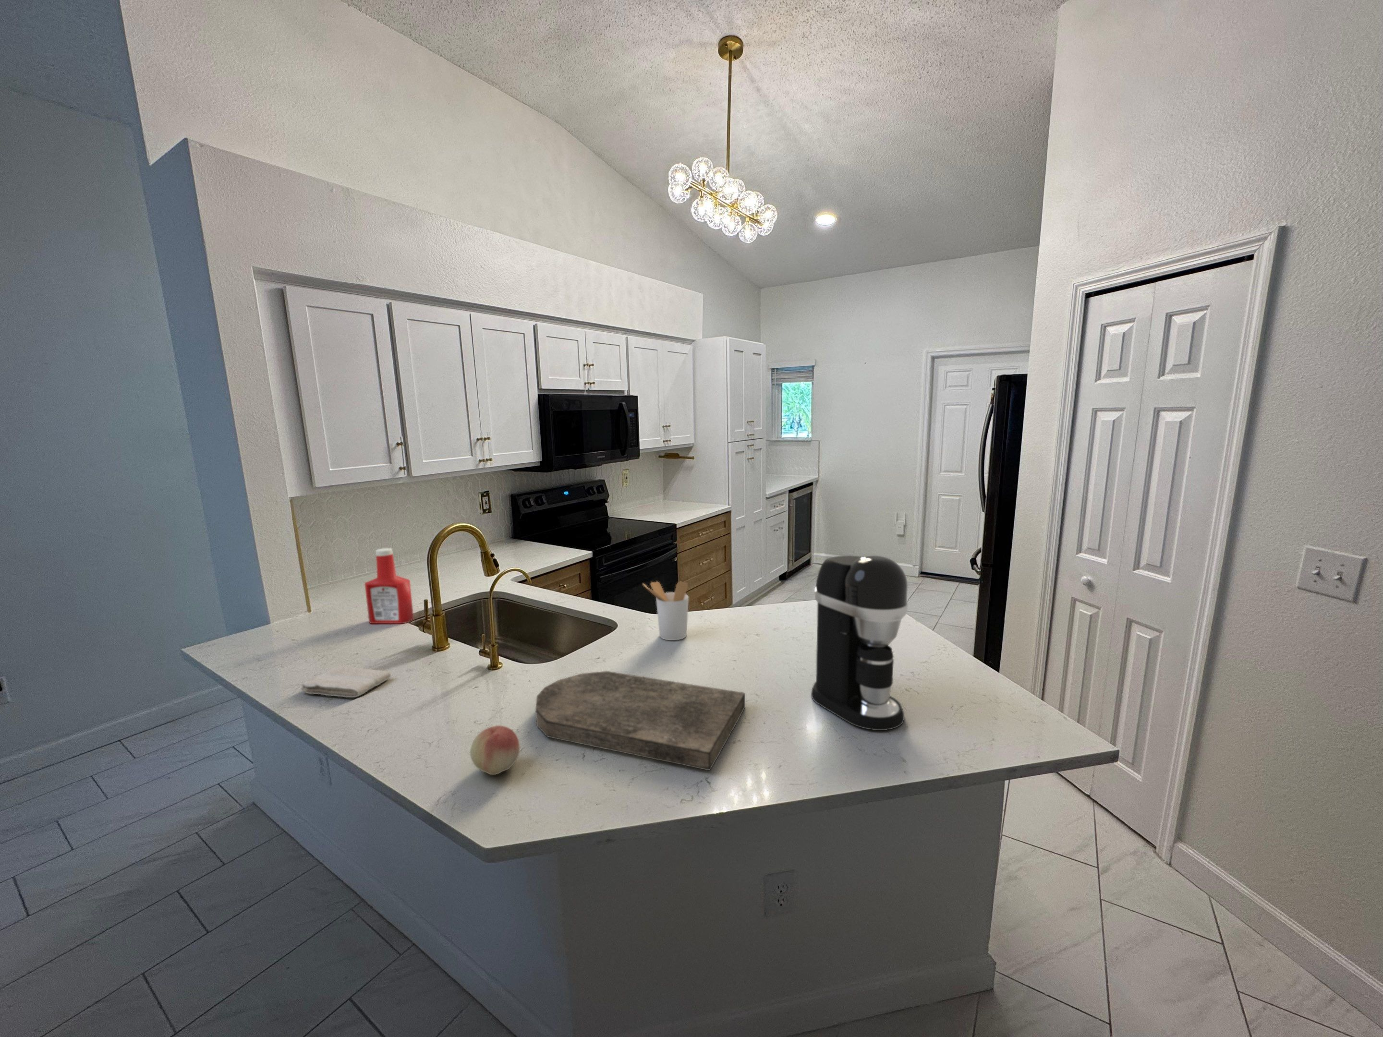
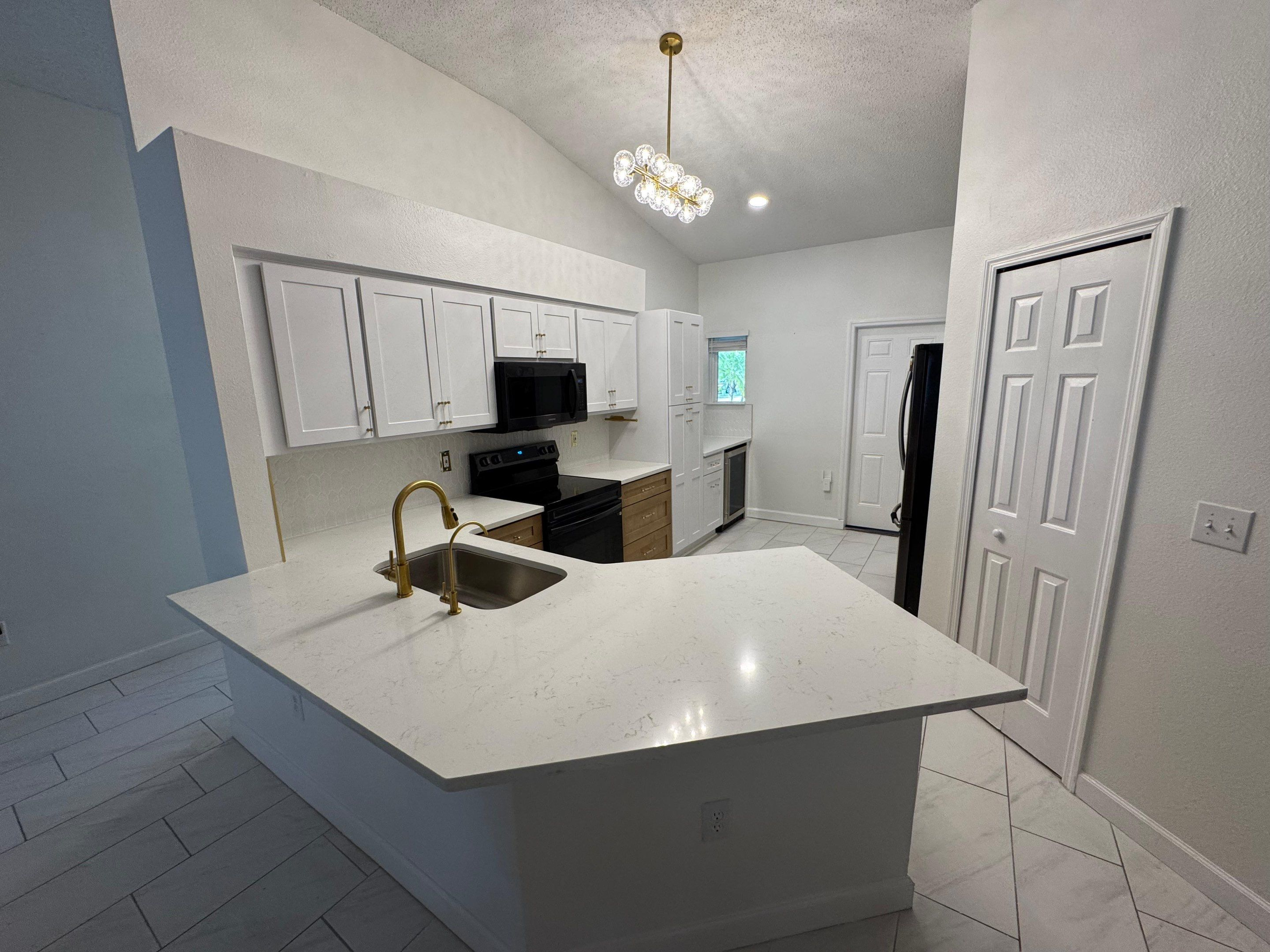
- coffee maker (858, 631)
- soap bottle (388, 585)
- washcloth (346, 681)
- fruit (494, 751)
- utensil holder (665, 608)
- cutting board (631, 710)
